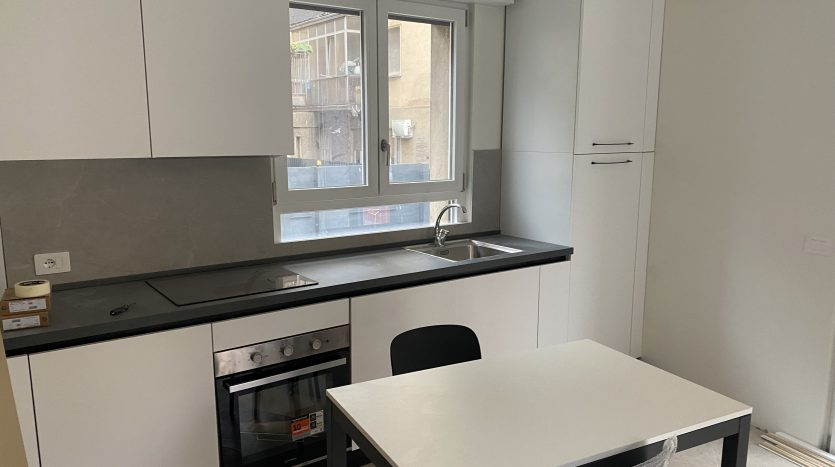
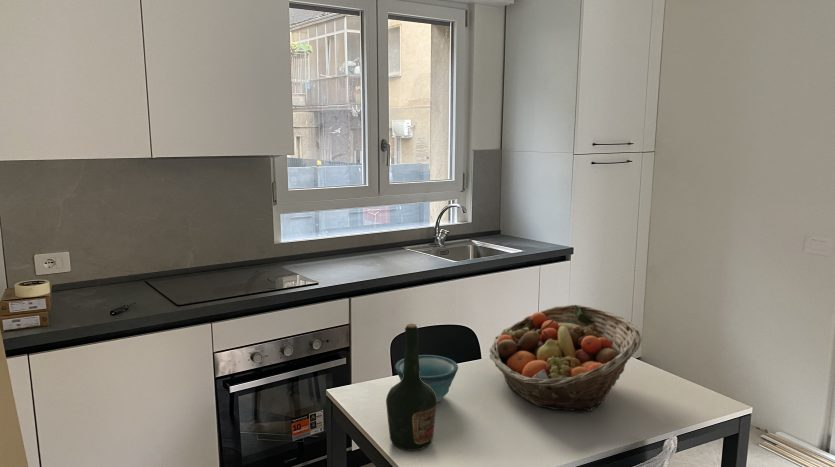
+ bowl (426, 381)
+ bottle (411, 384)
+ fruit basket (561, 353)
